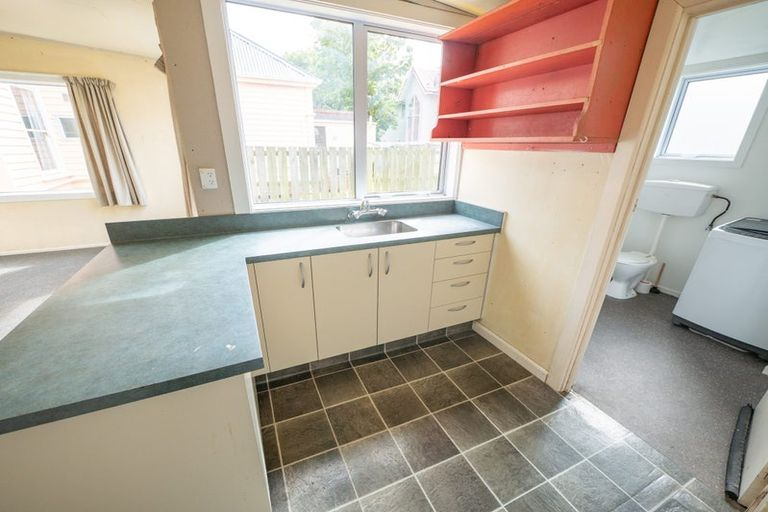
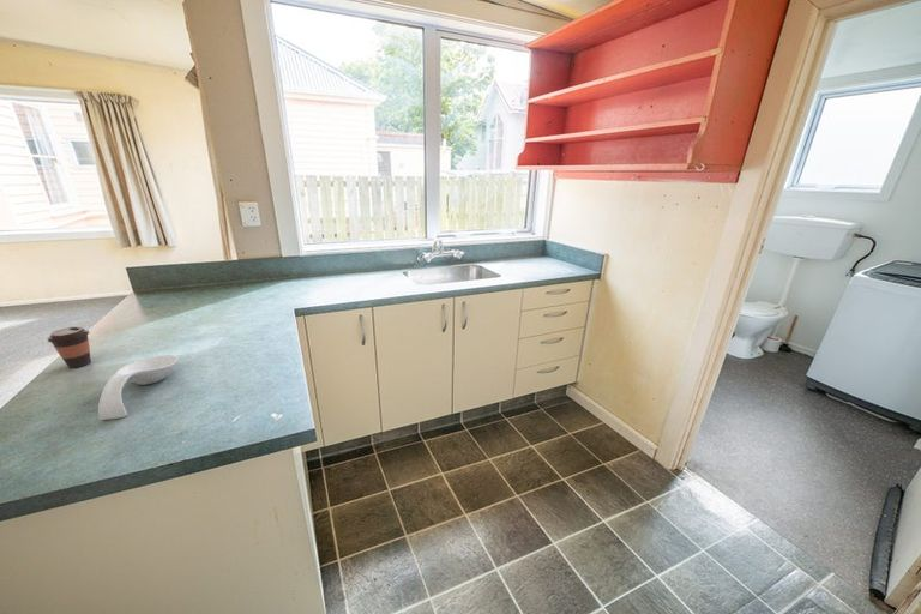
+ spoon rest (137, 377)
+ coffee cup (73, 347)
